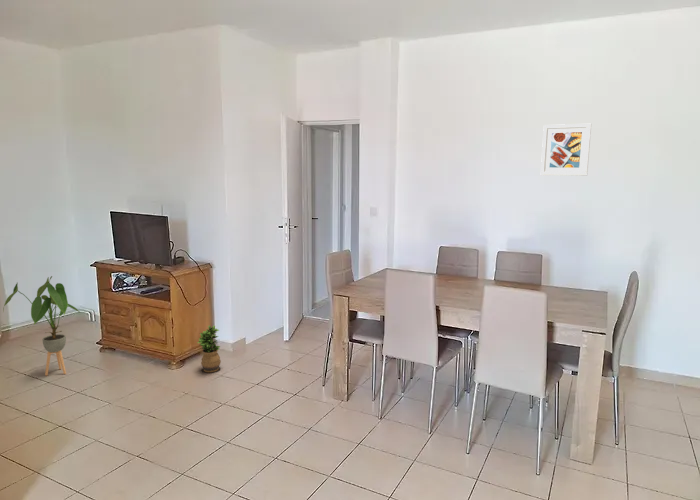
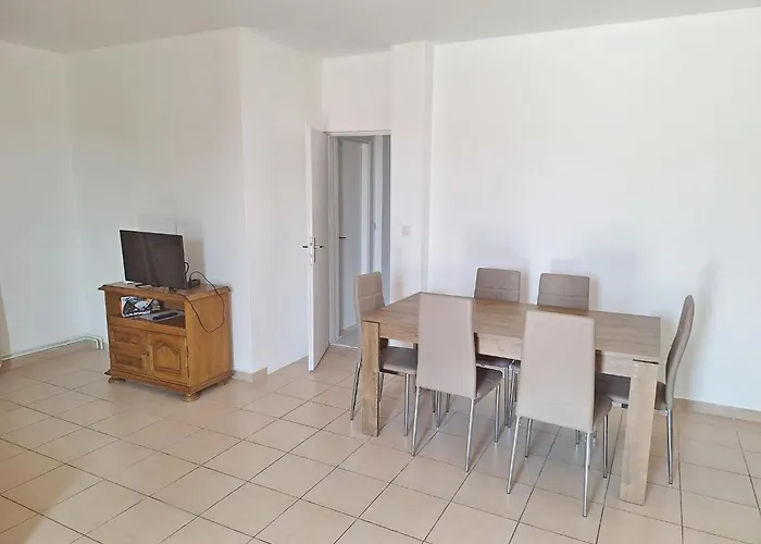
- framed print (565, 150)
- potted plant (207, 348)
- house plant (51, 327)
